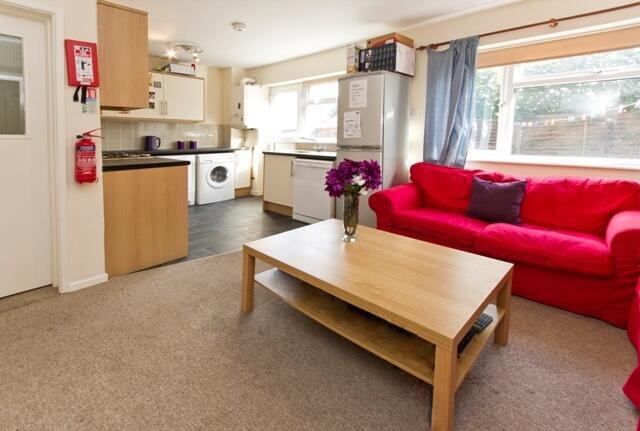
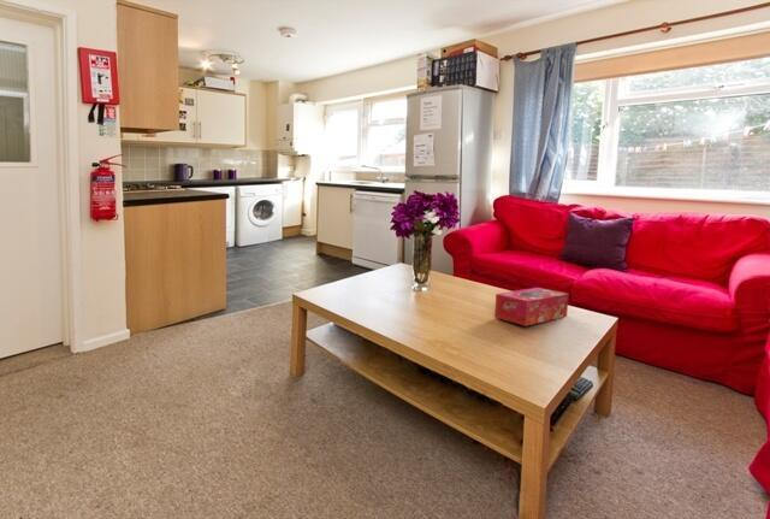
+ tissue box (532, 305)
